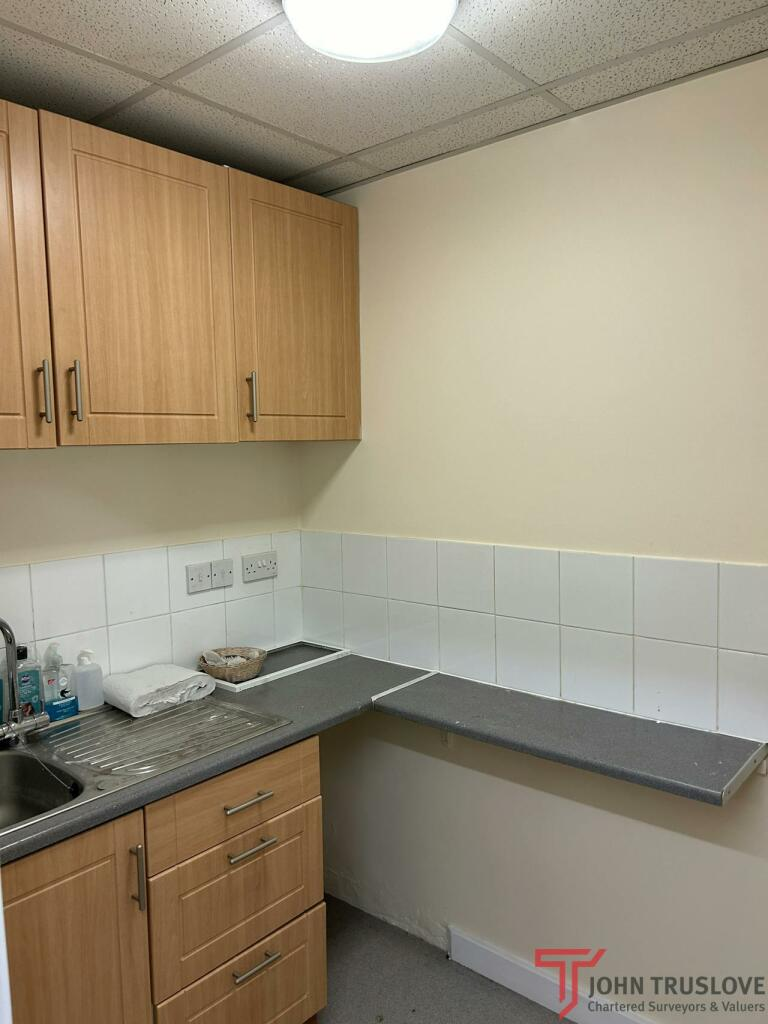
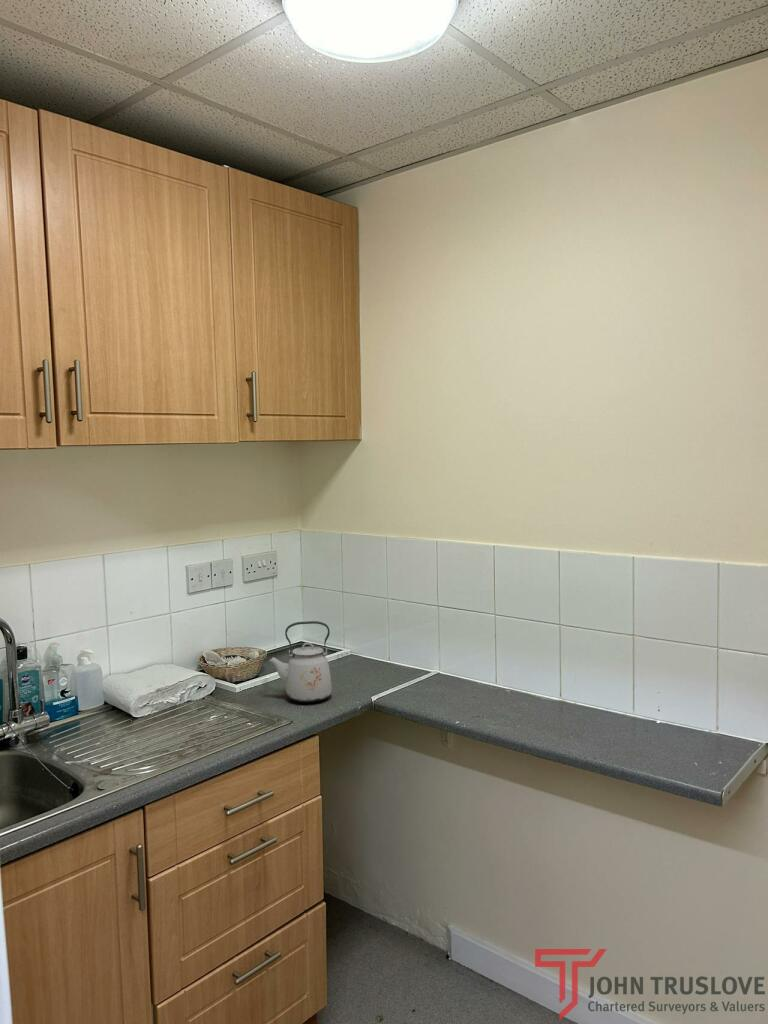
+ kettle (299, 660)
